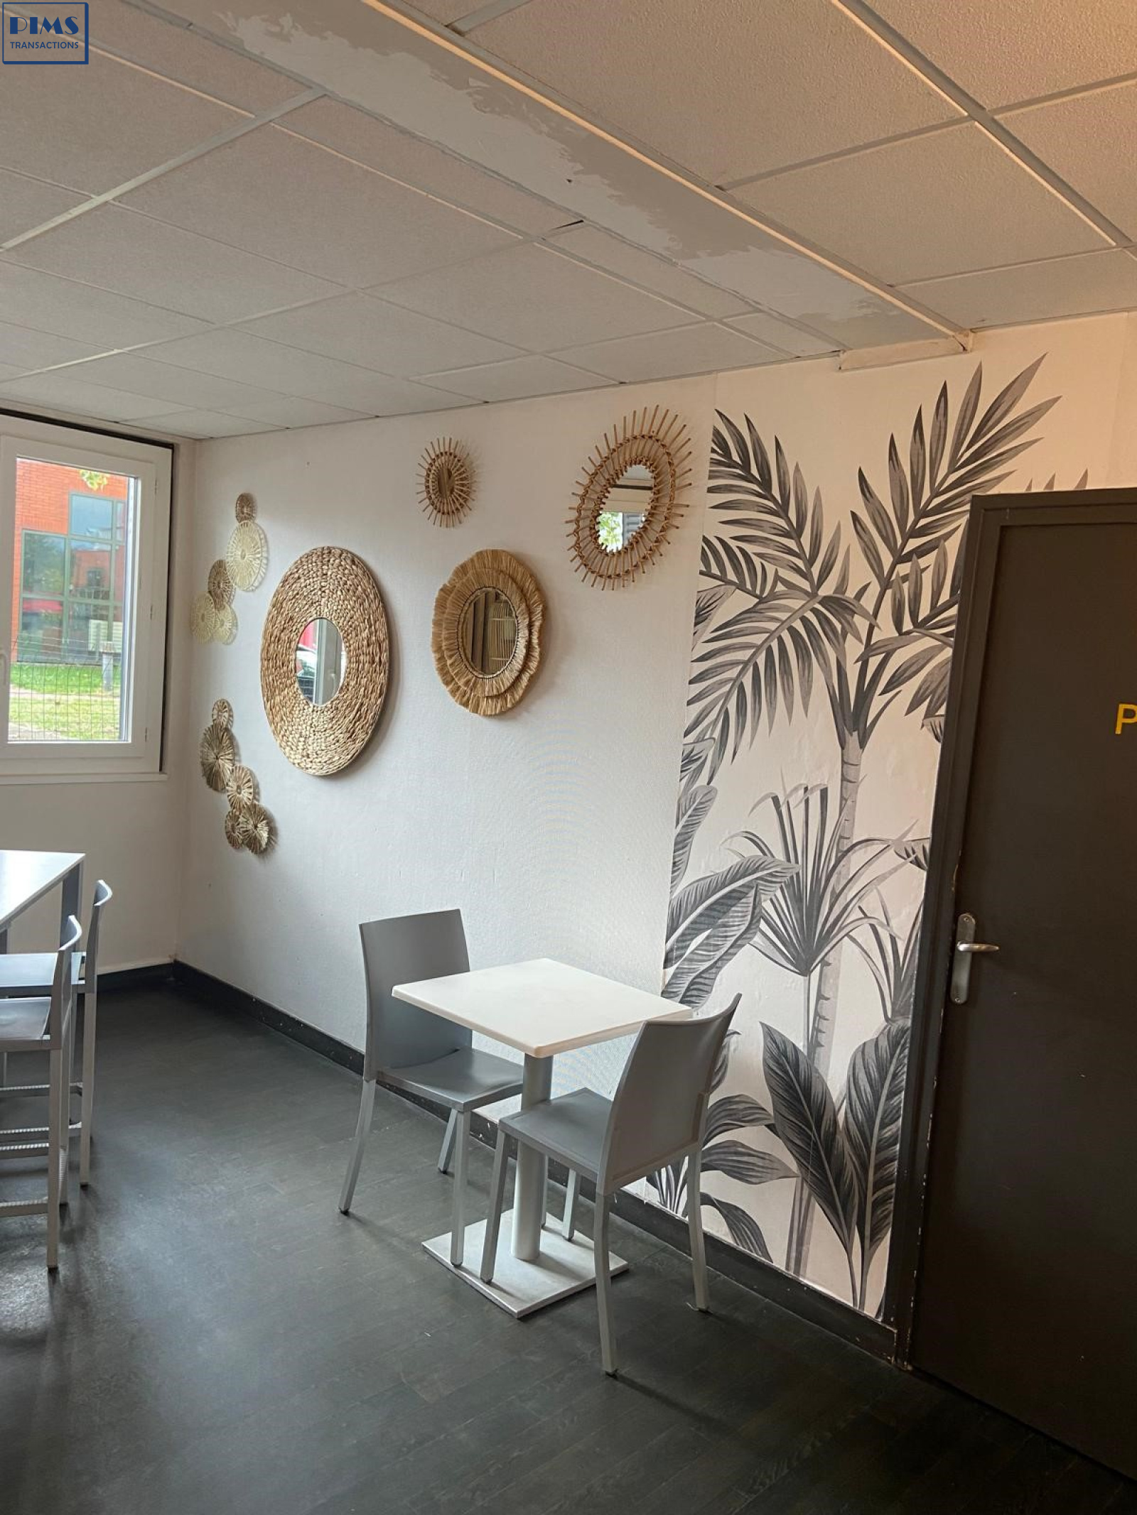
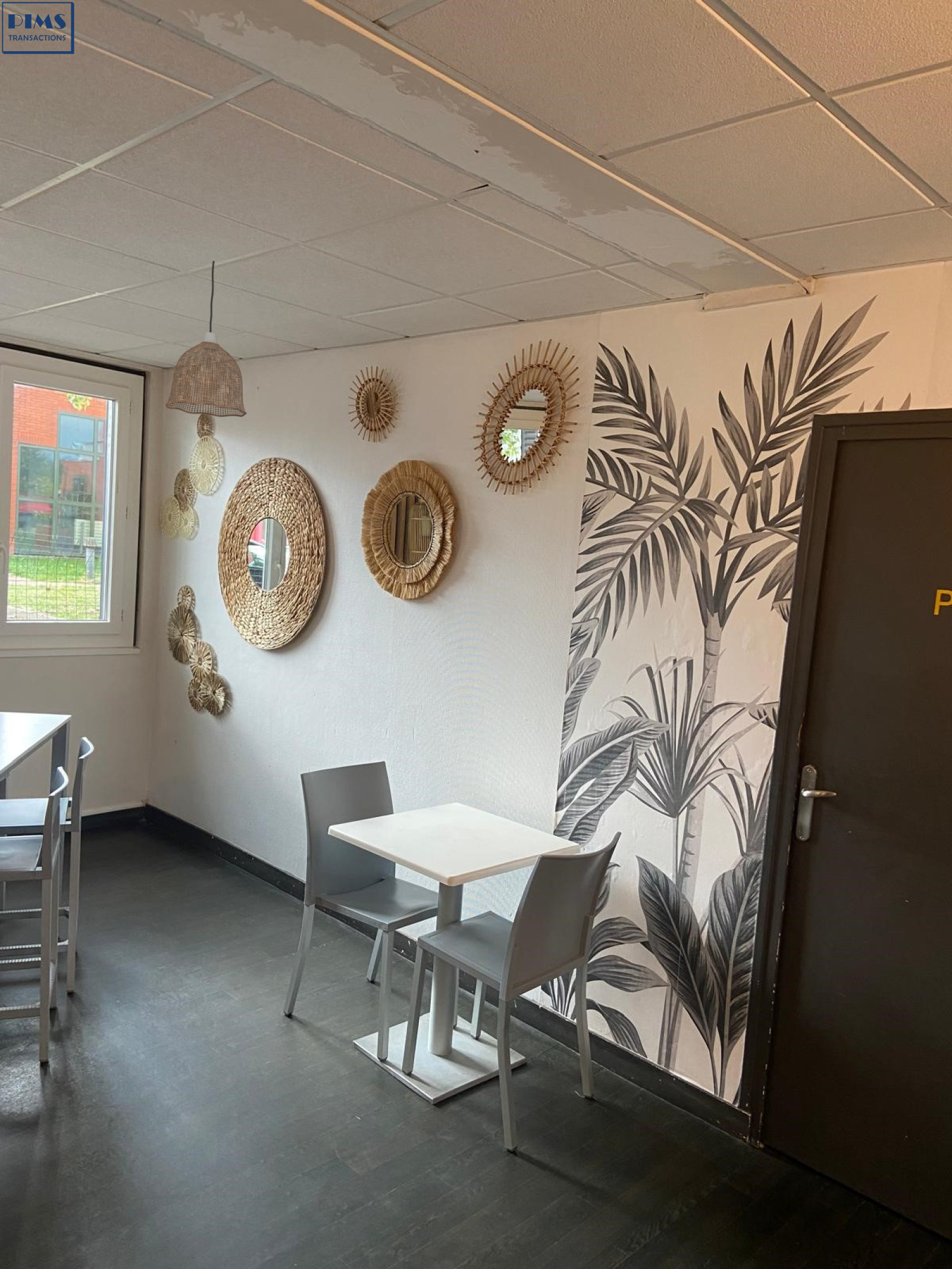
+ pendant lamp (209, 336)
